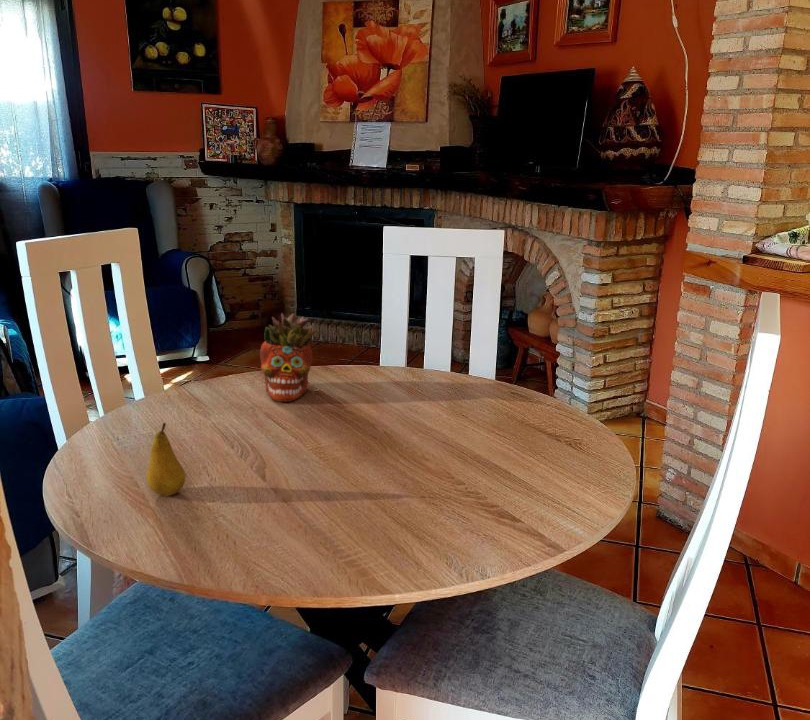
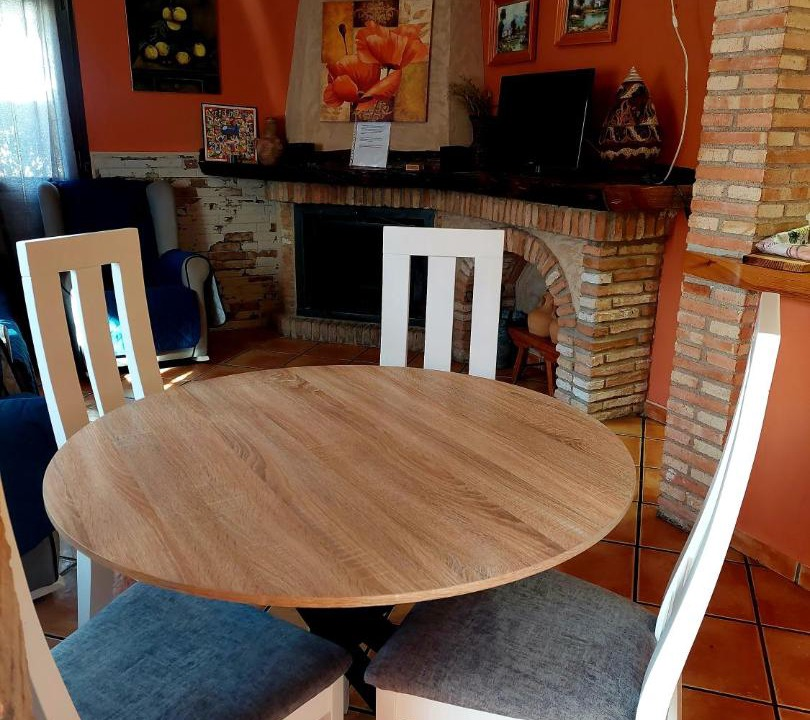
- succulent planter (288, 353)
- fruit (164, 457)
